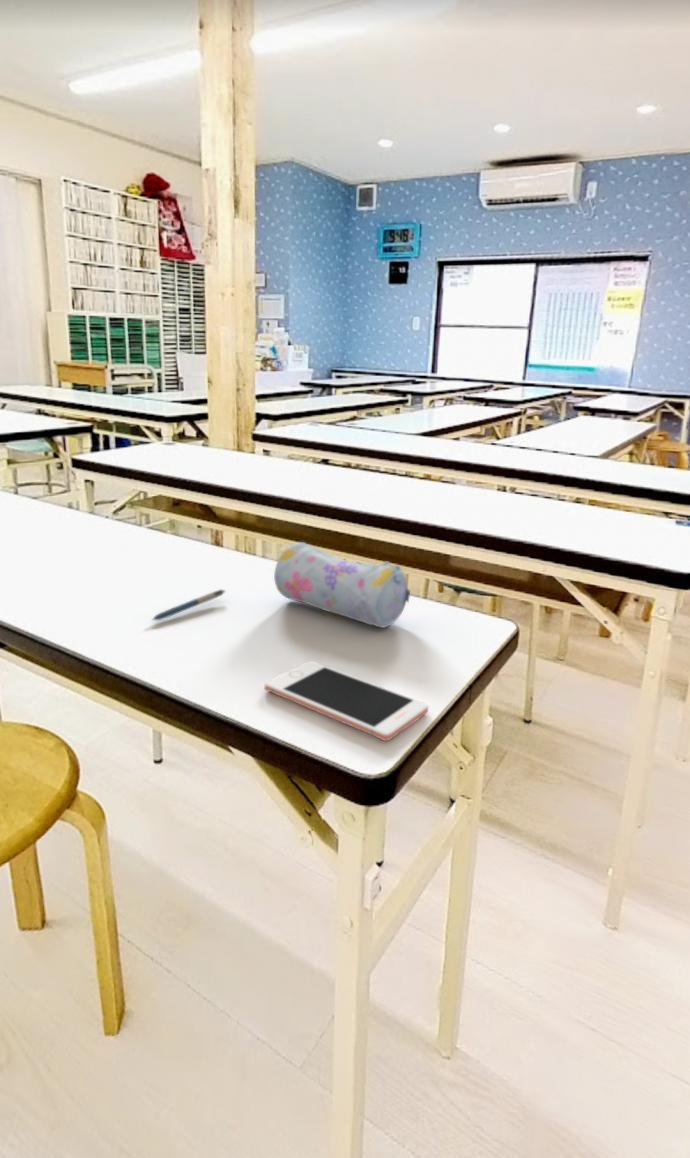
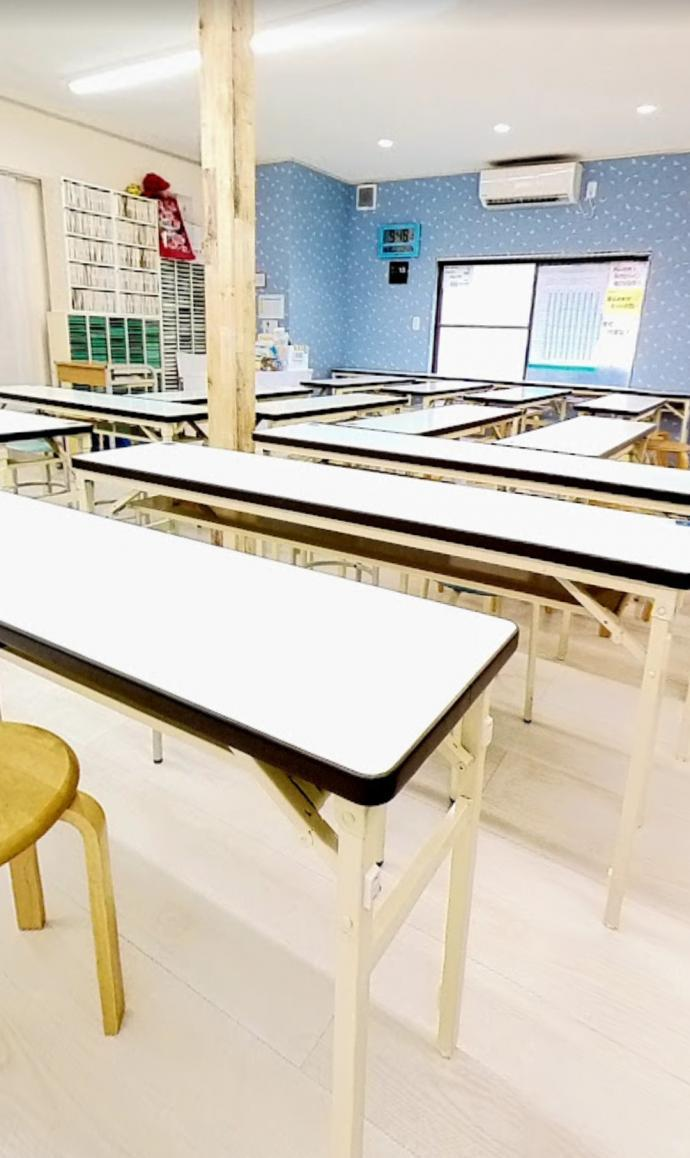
- cell phone (344, 697)
- pencil case (339, 583)
- pen (189, 604)
